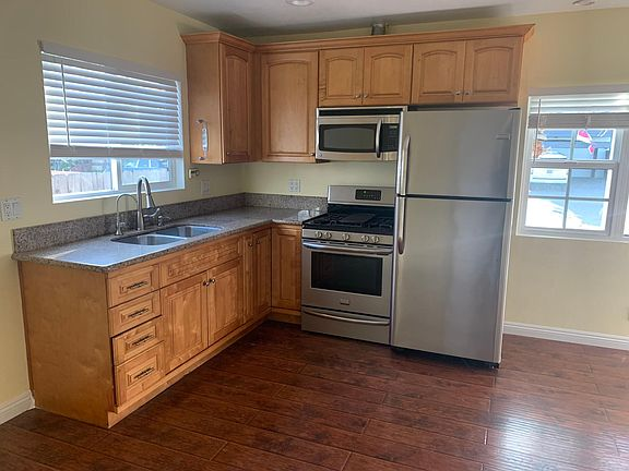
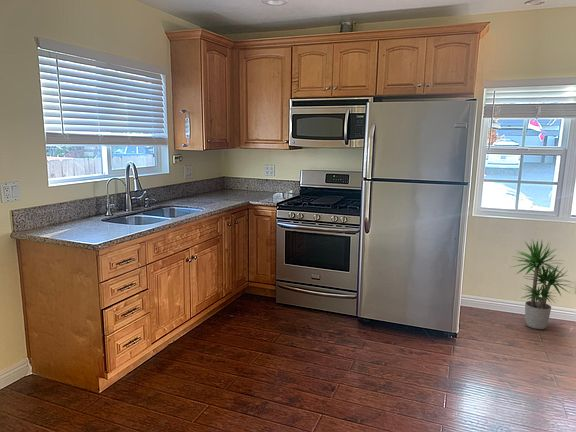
+ potted plant (539, 283)
